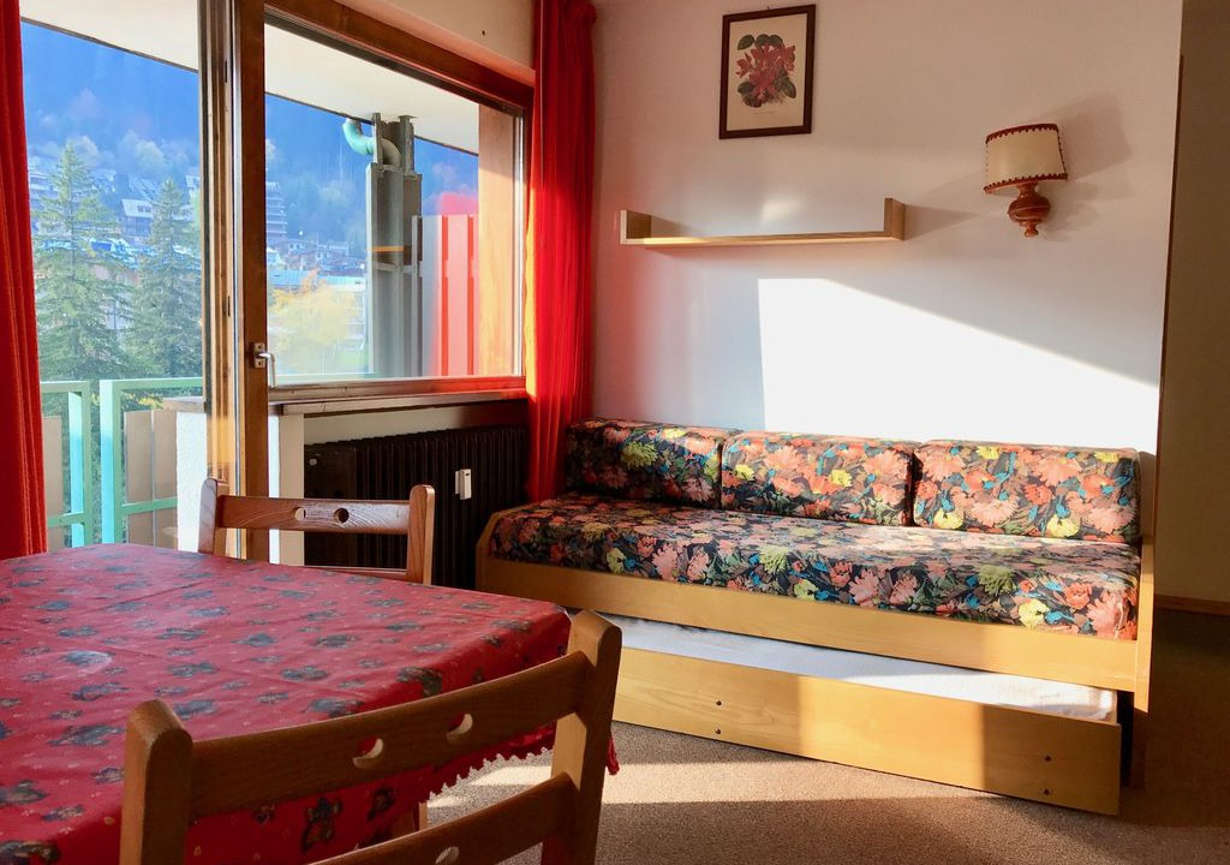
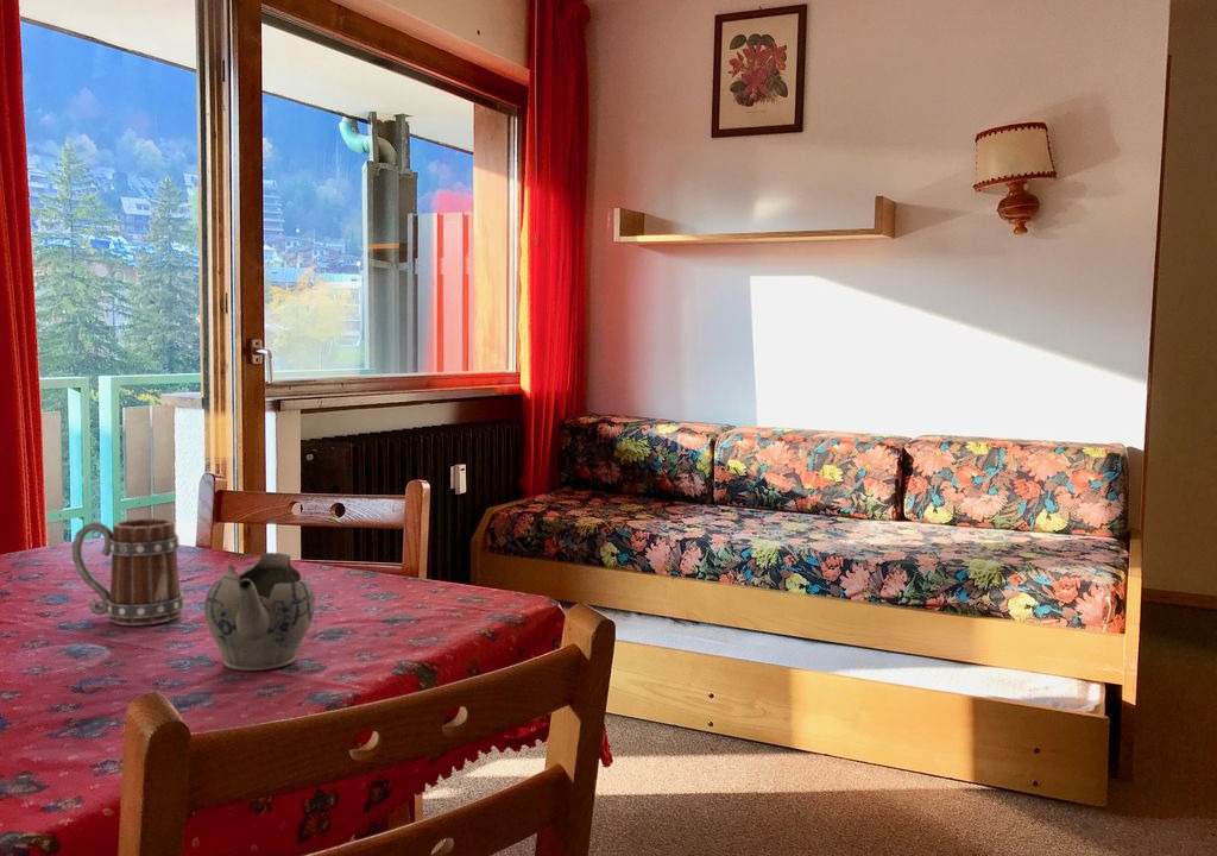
+ mug (128, 569)
+ teapot (259, 615)
